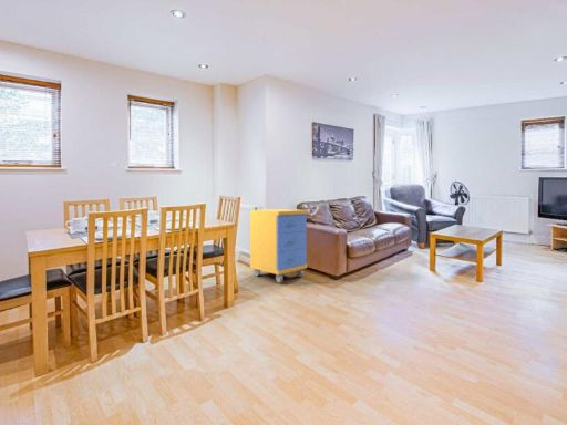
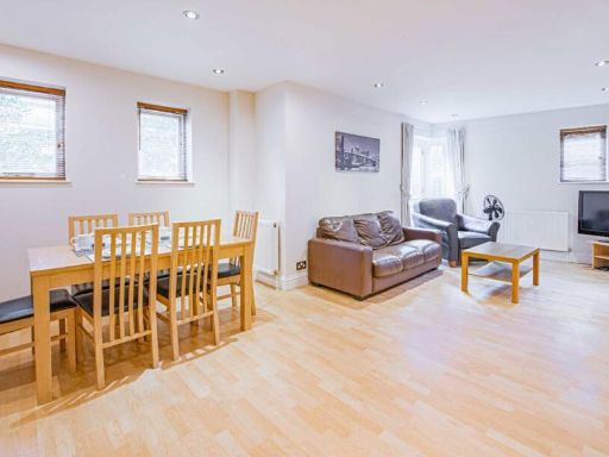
- storage cabinet (278, 243)
